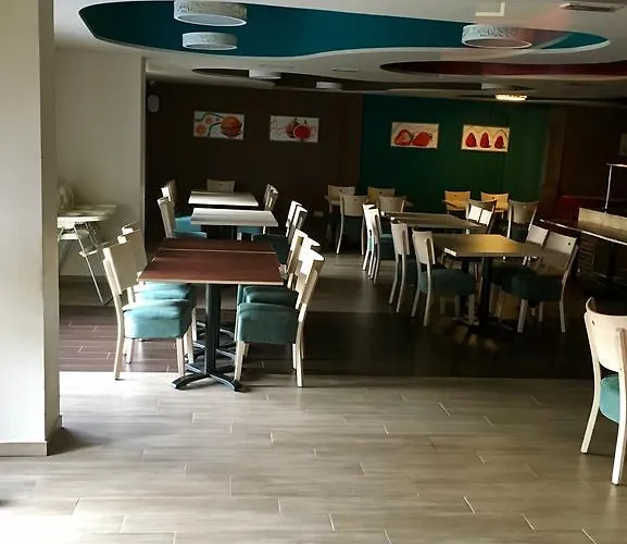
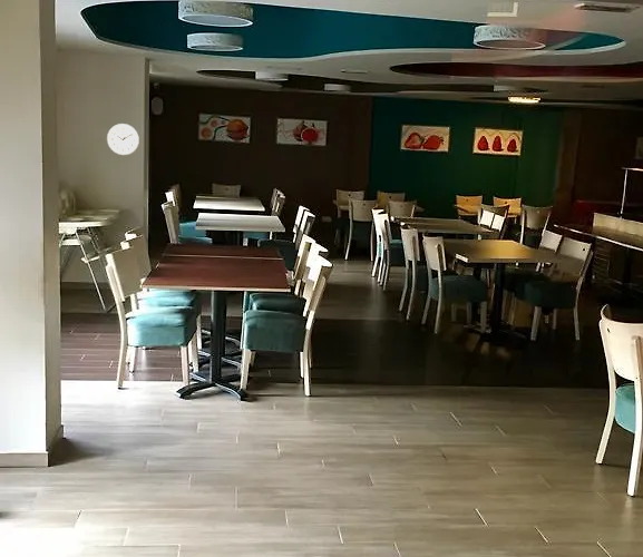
+ wall clock (123, 139)
